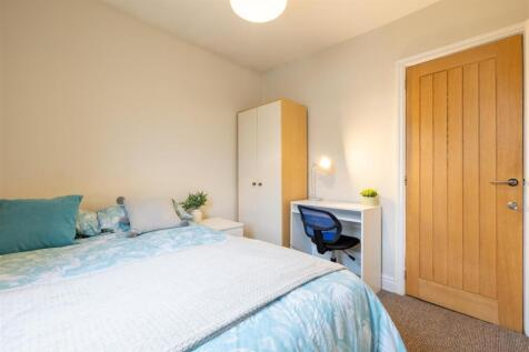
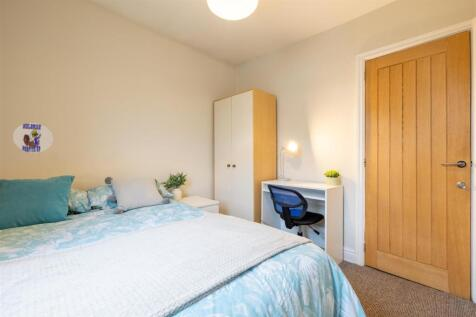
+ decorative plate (33, 138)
